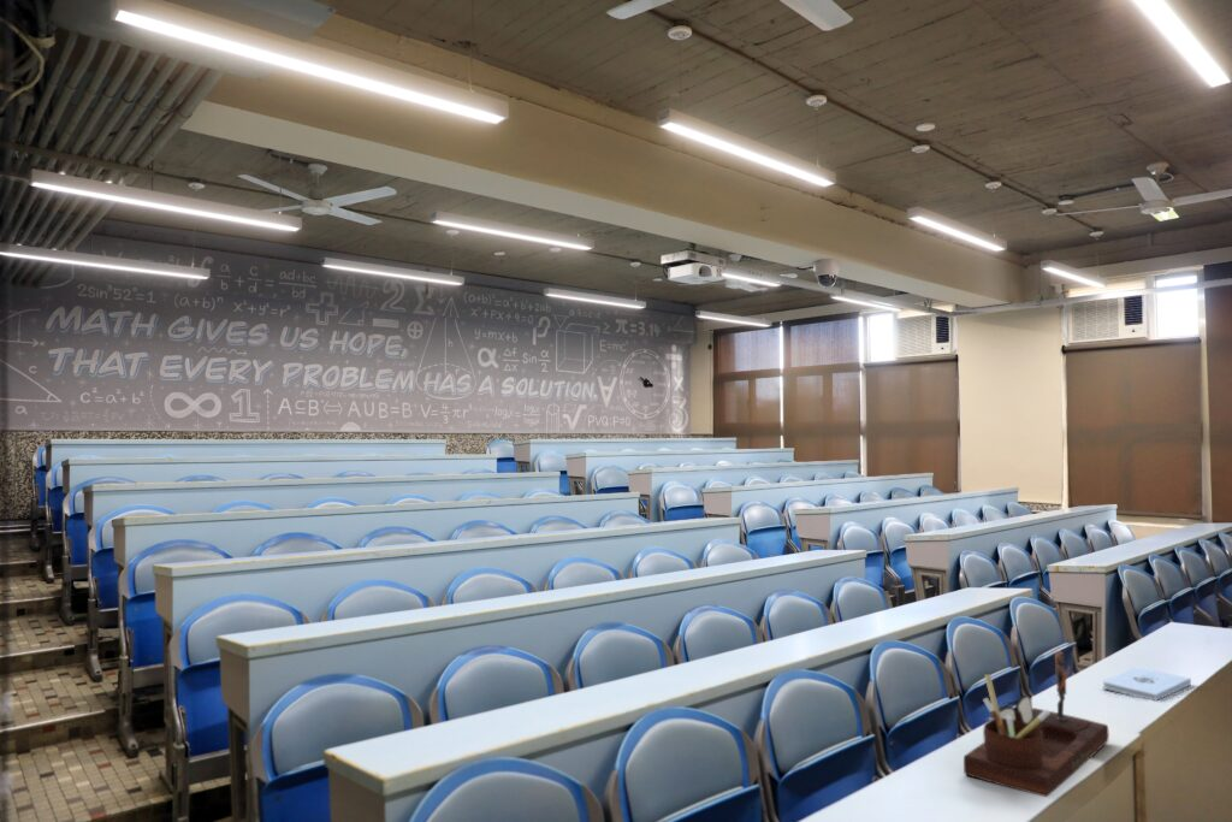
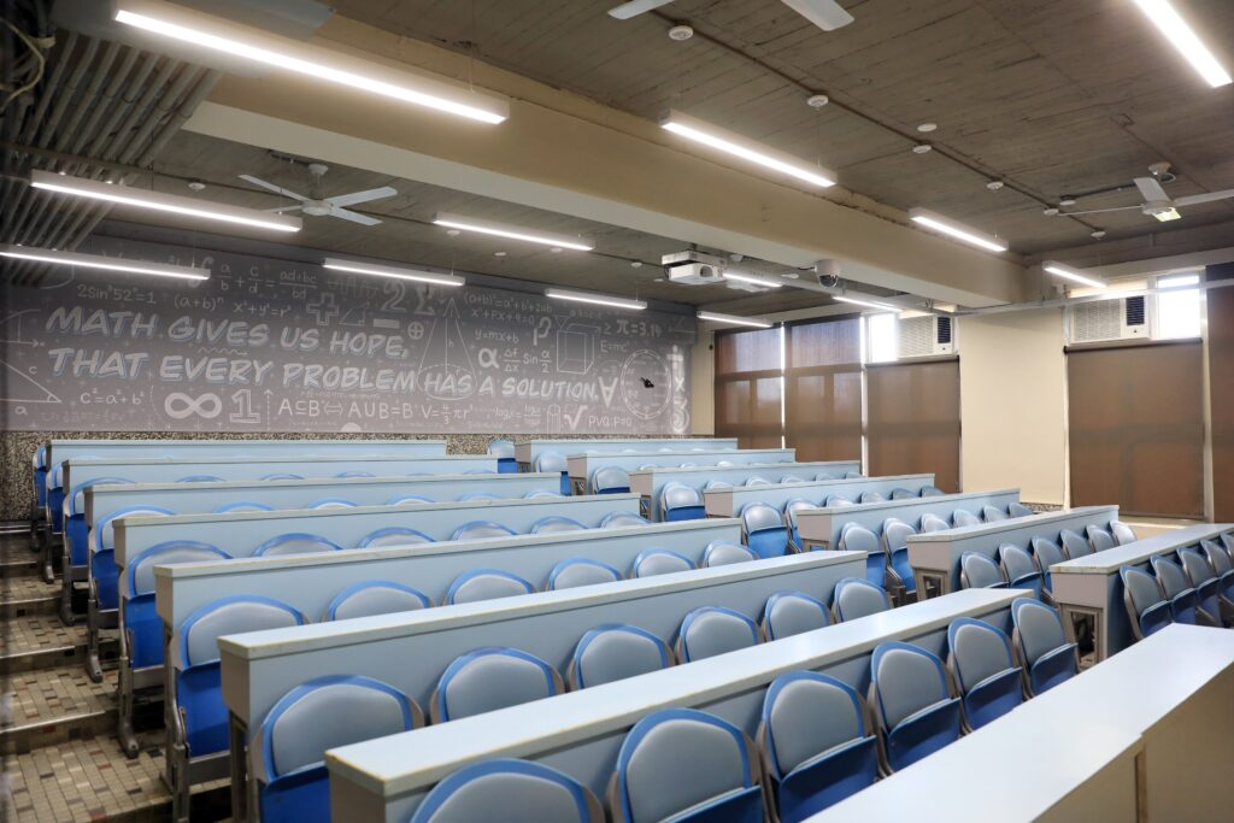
- notepad (1145, 682)
- desk organizer (1033, 712)
